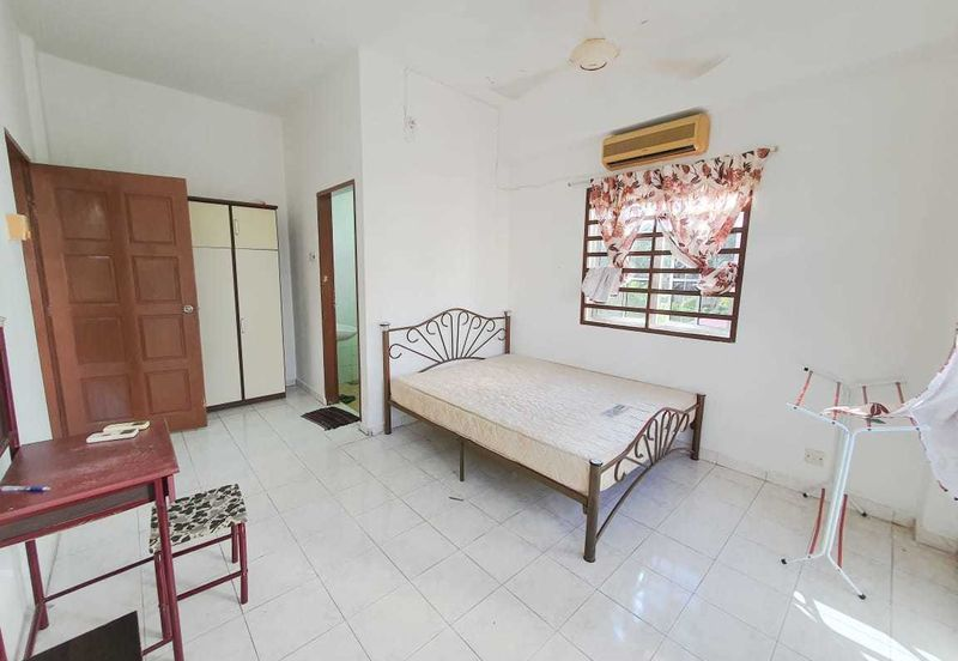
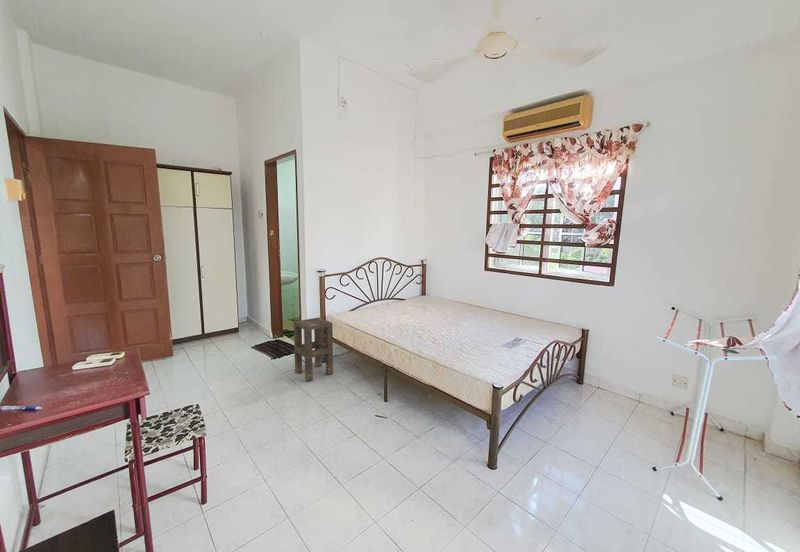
+ side table (313, 347)
